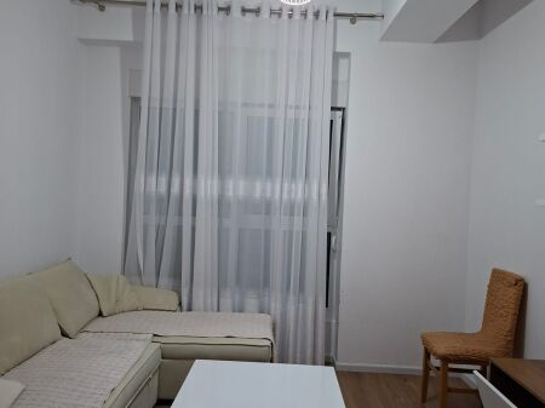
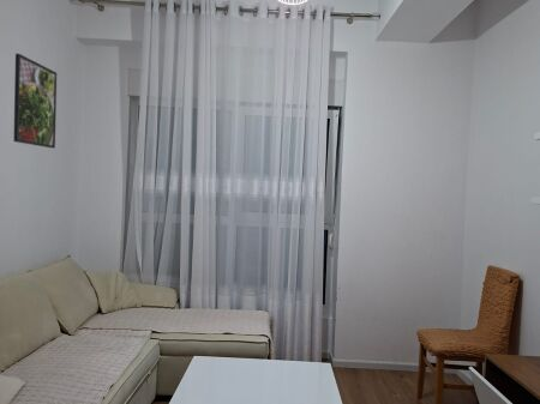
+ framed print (36, 104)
